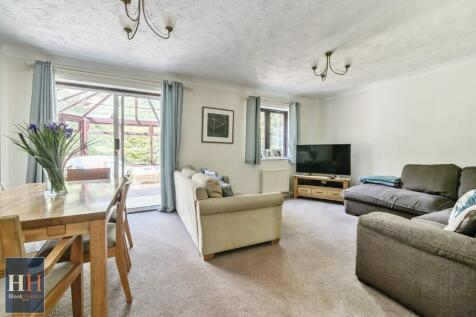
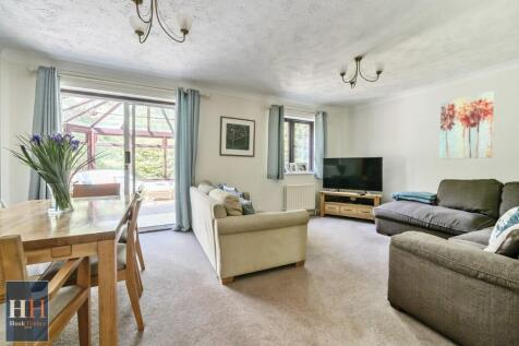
+ wall art (464, 128)
